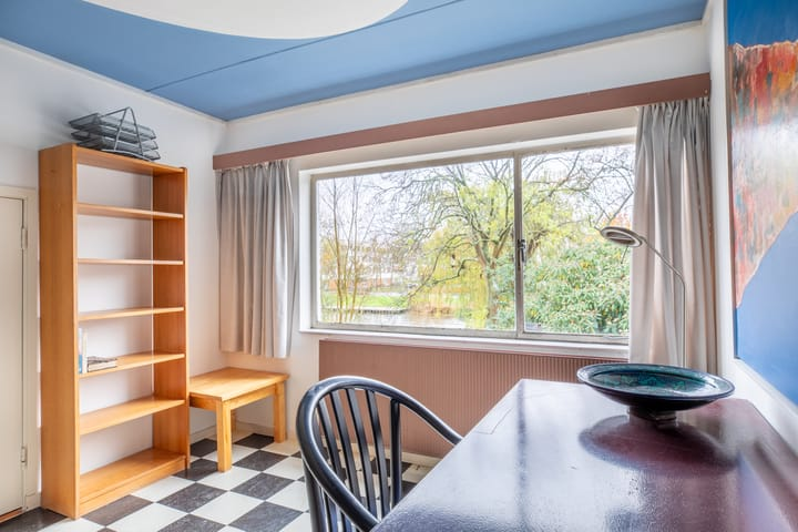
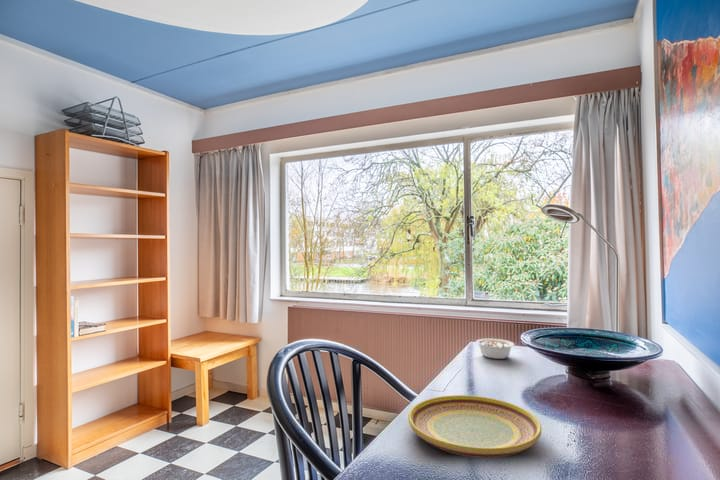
+ plate (472, 426)
+ legume (496, 348)
